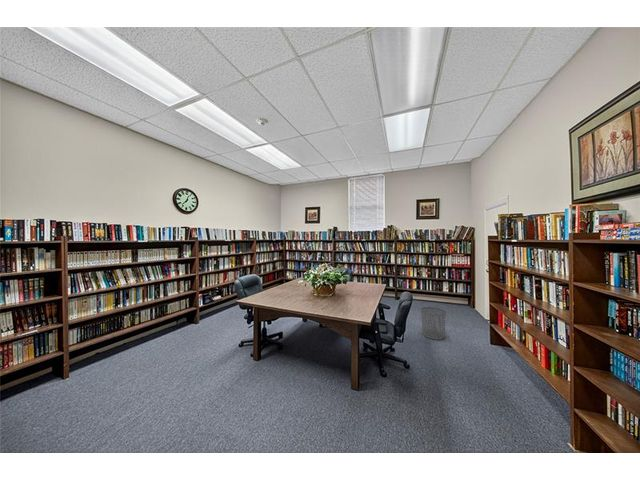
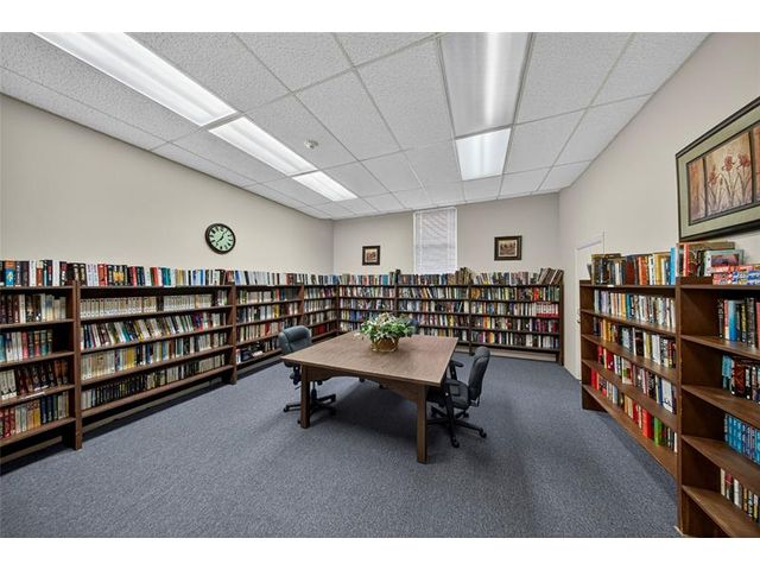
- waste bin (433, 322)
